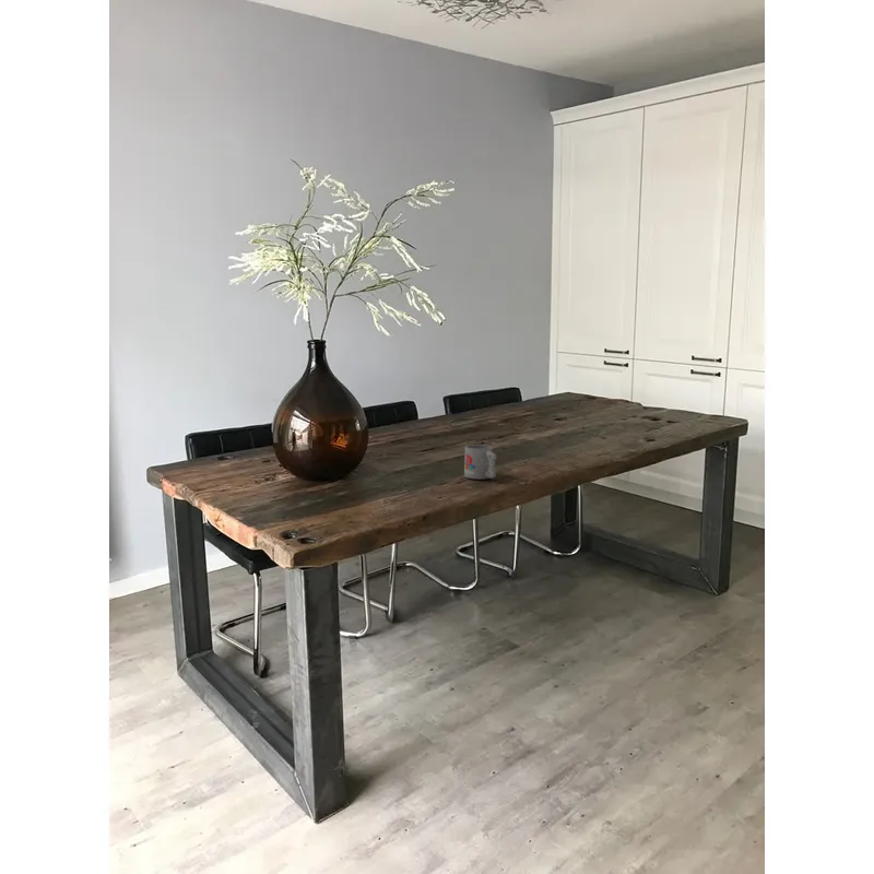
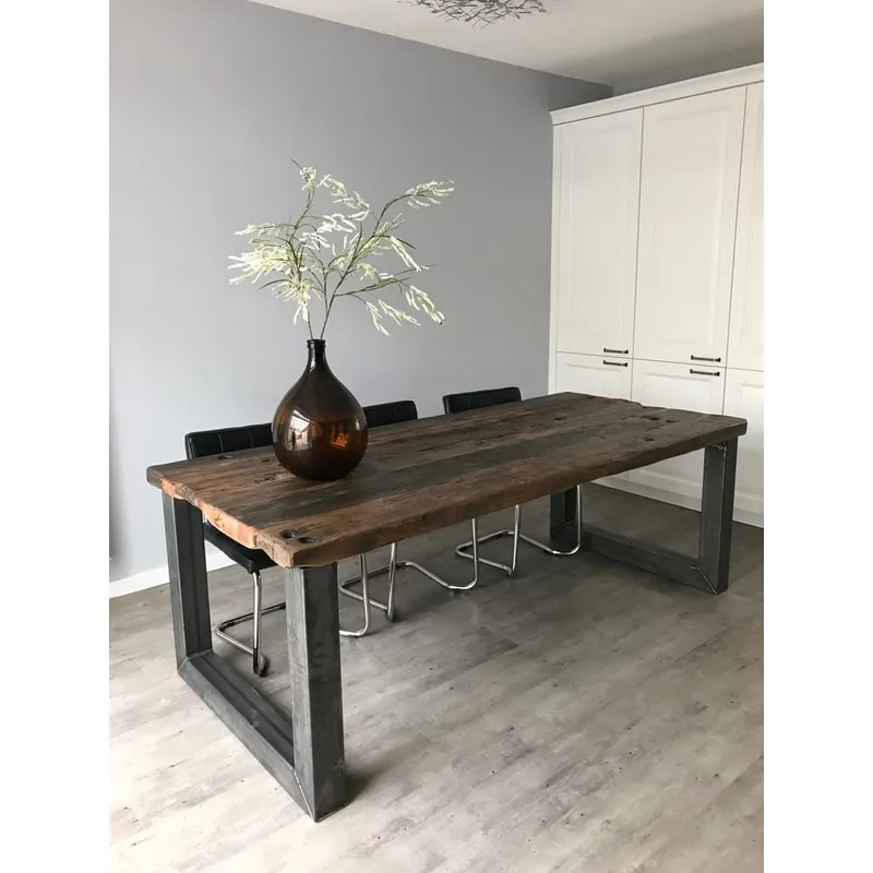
- mug (482, 462)
